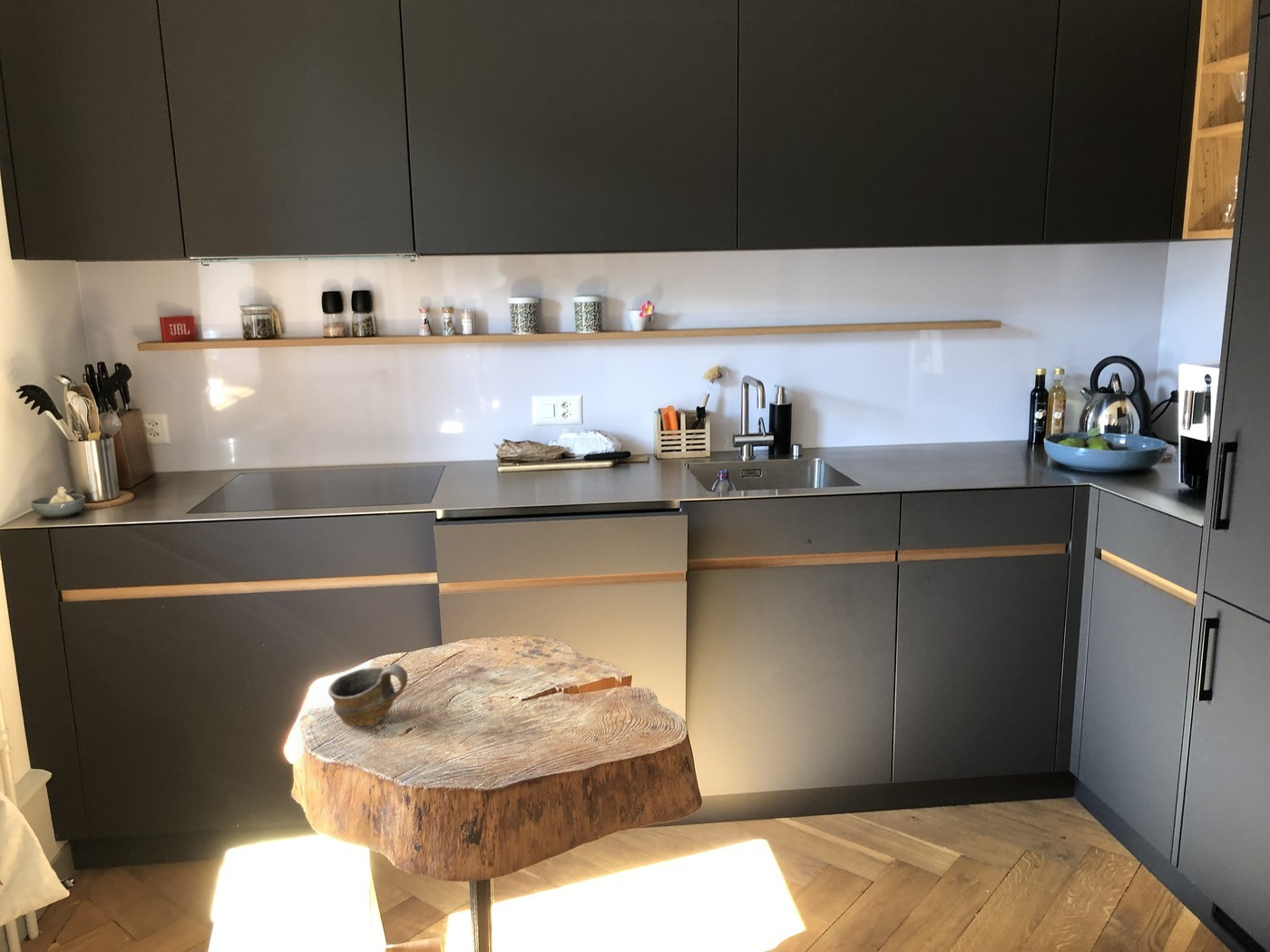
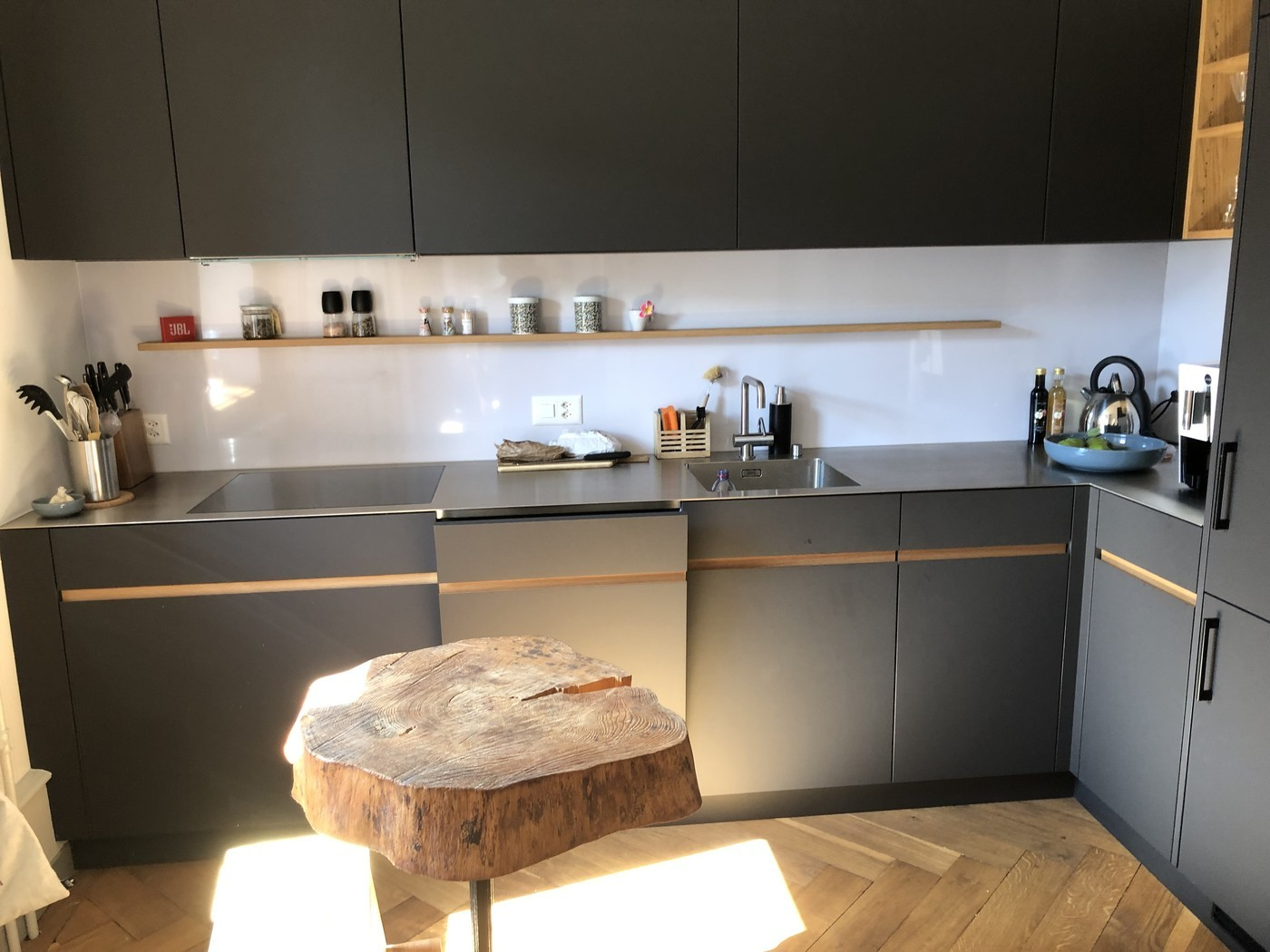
- cup (365, 694)
